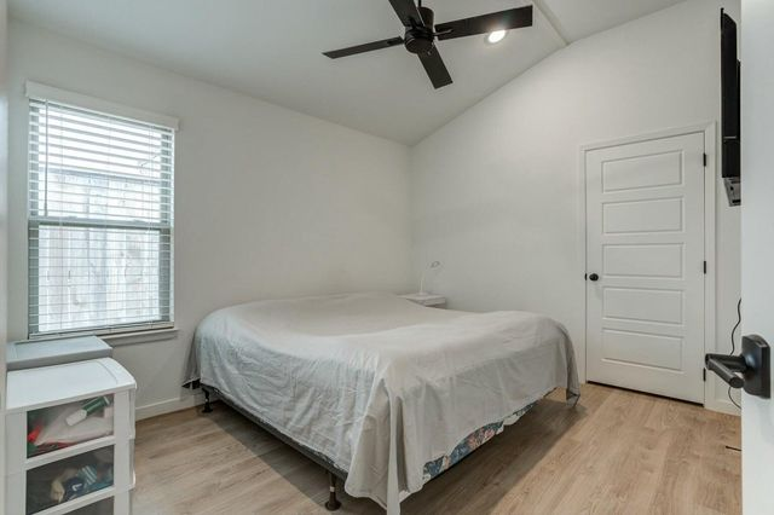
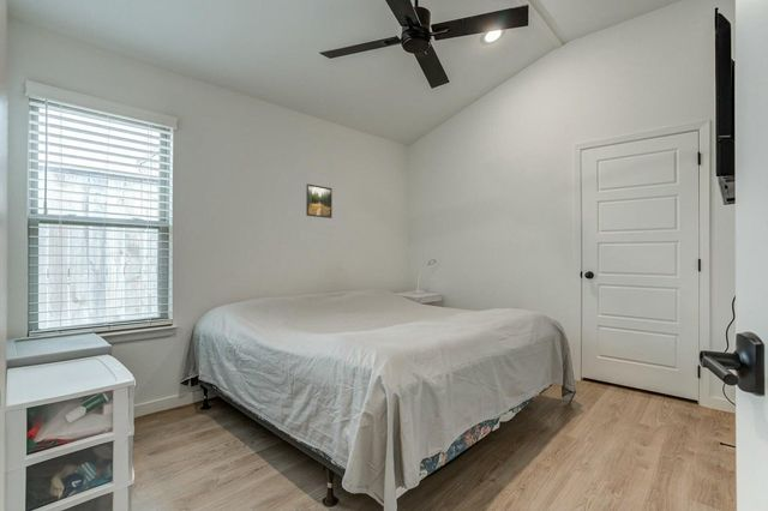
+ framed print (319, 202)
